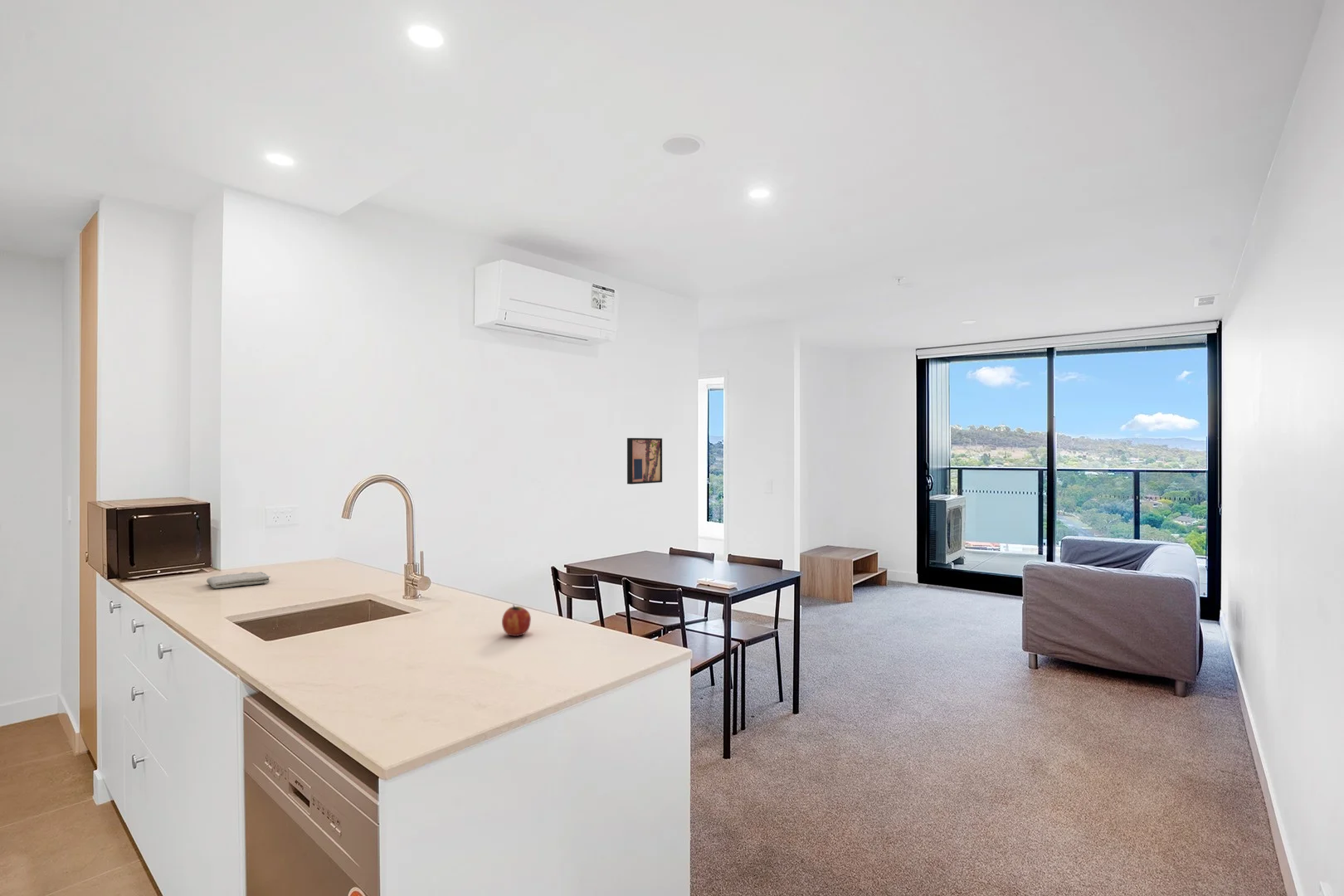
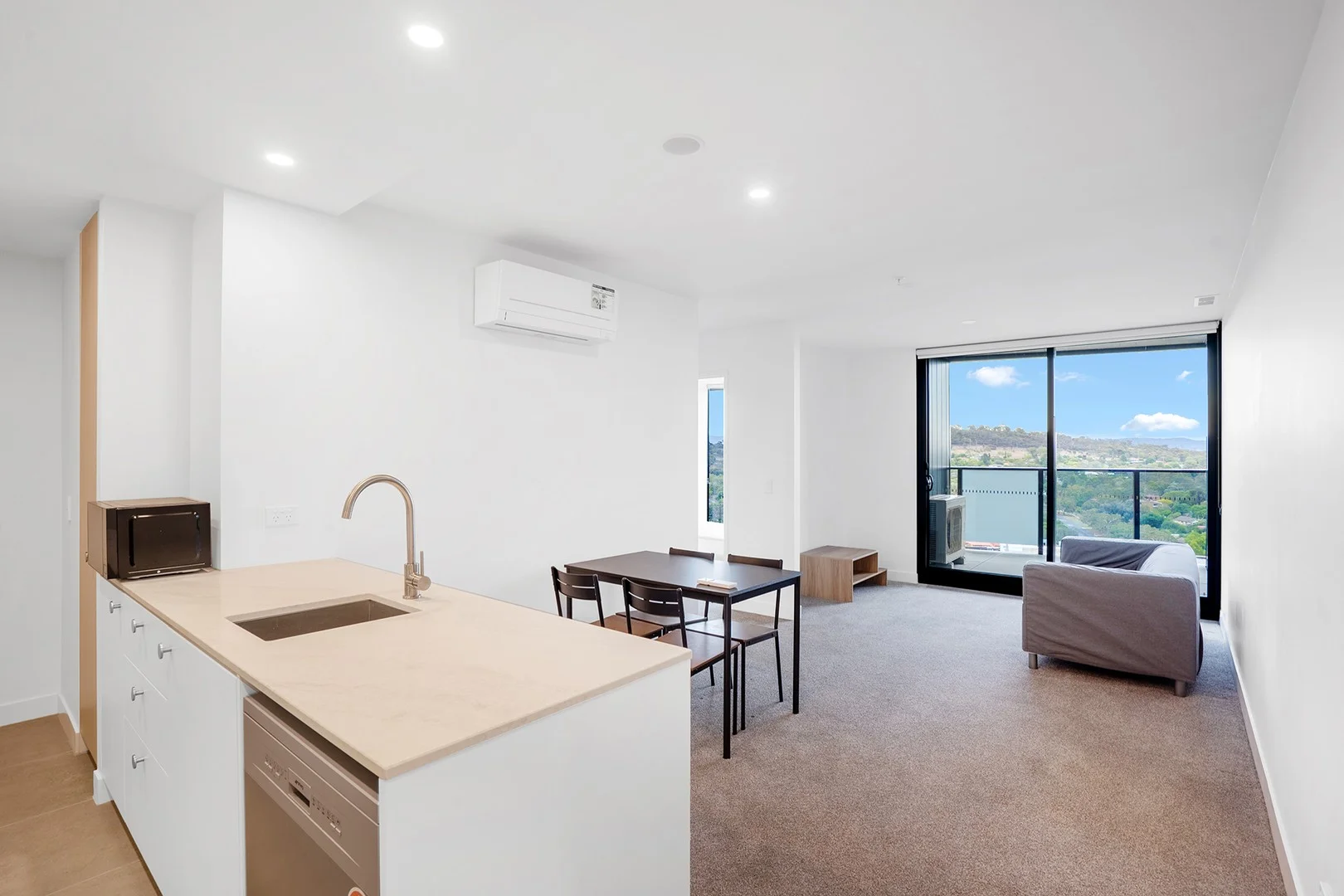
- washcloth (239, 579)
- fruit (516, 619)
- wall art (645, 460)
